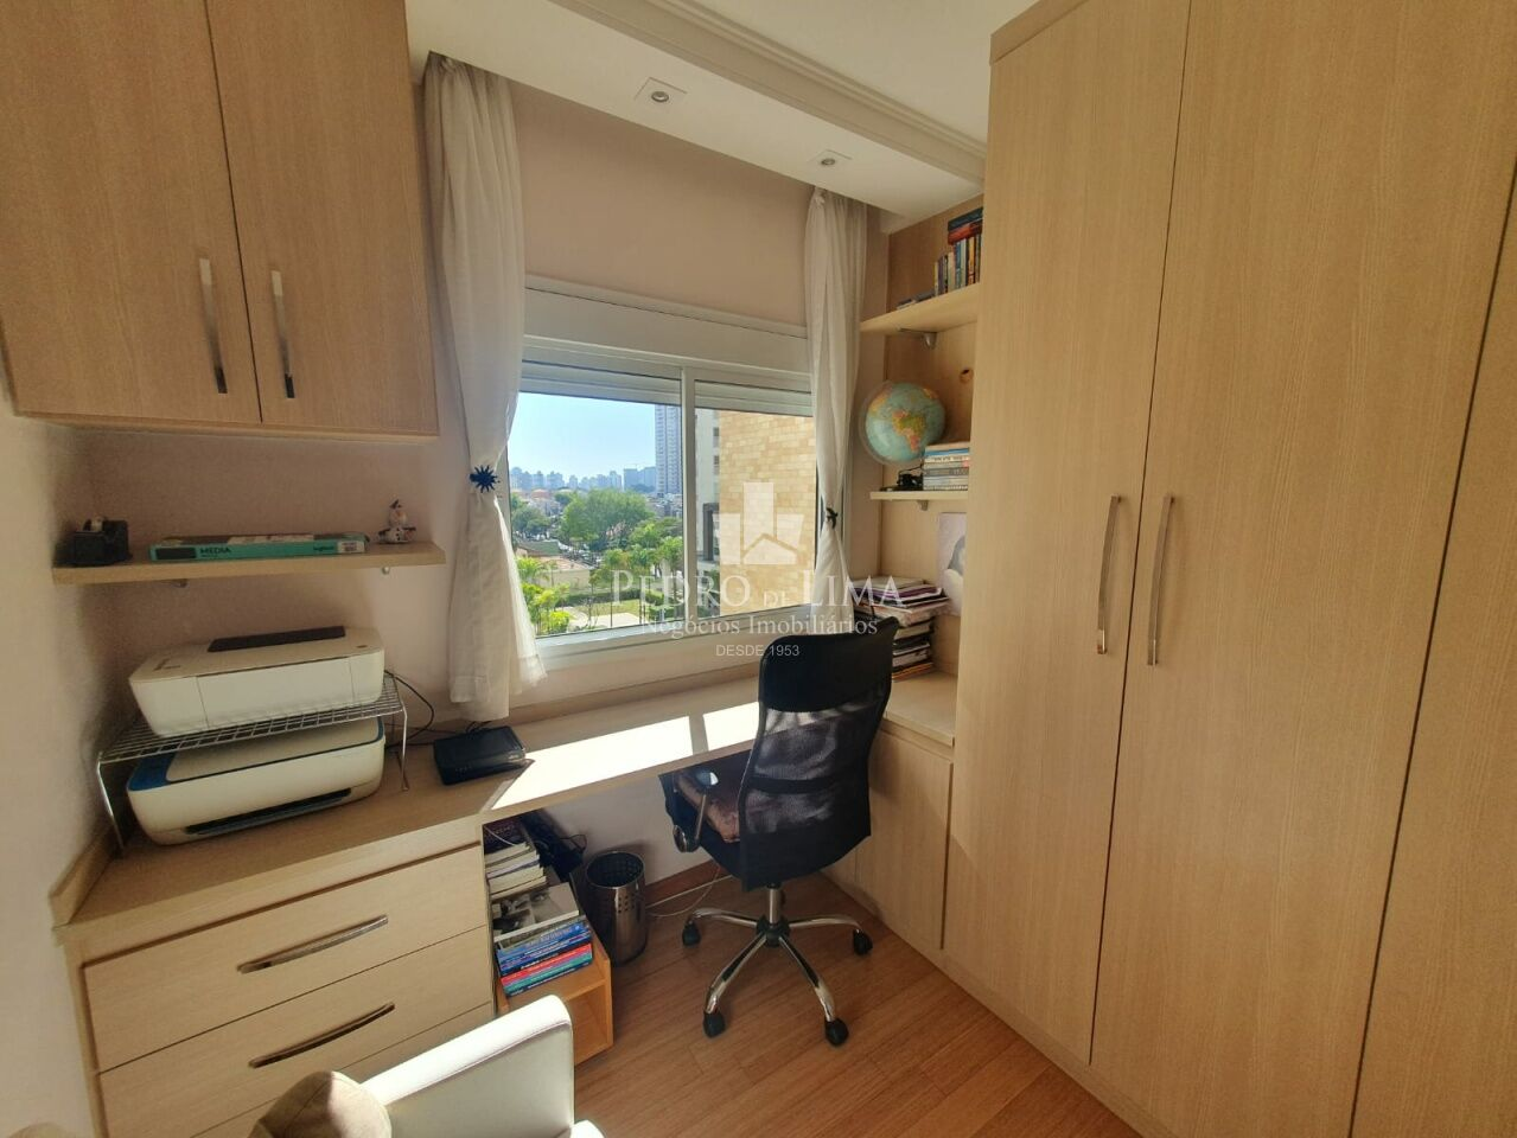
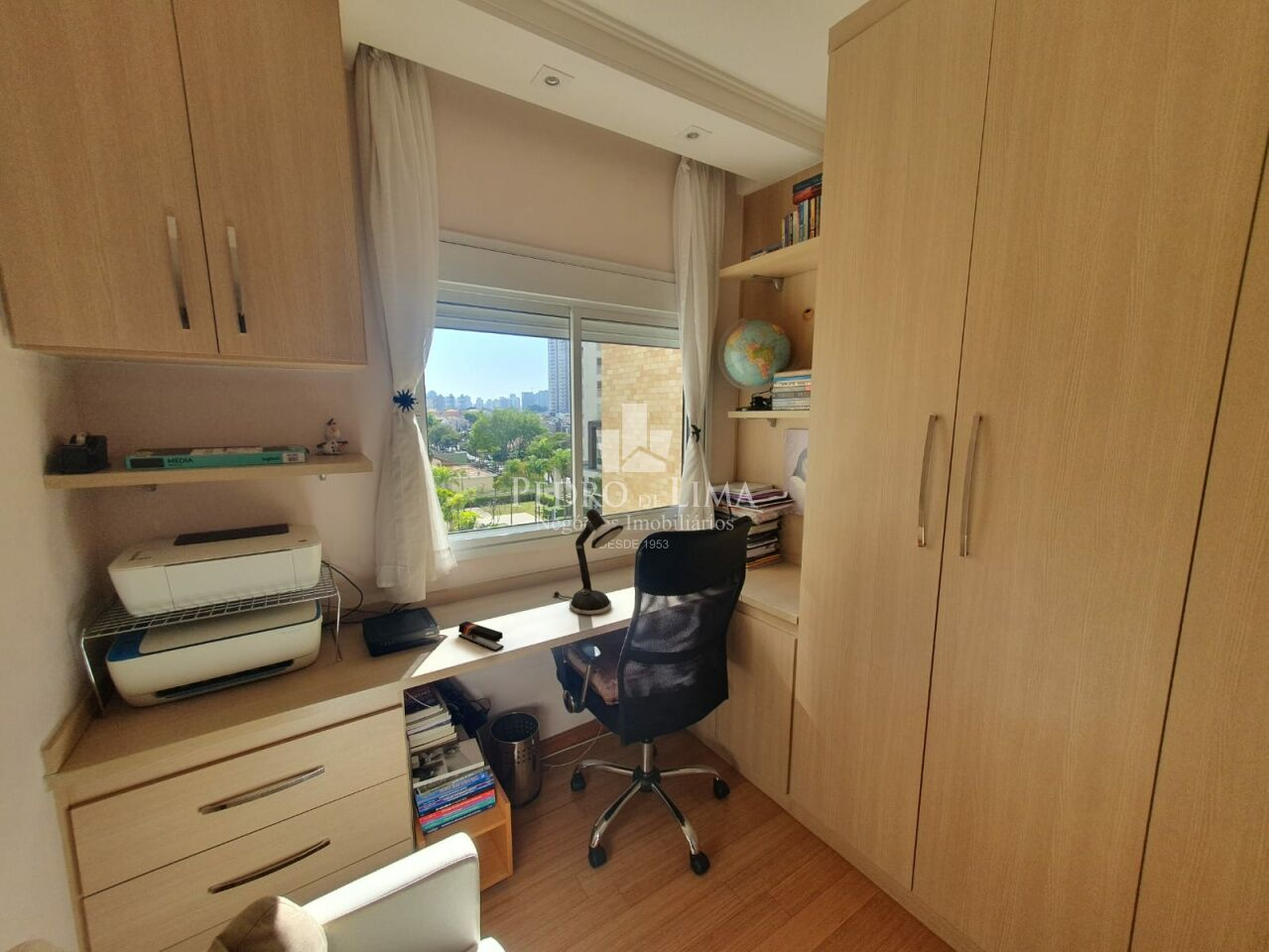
+ desk lamp (585, 557)
+ stapler (480, 634)
